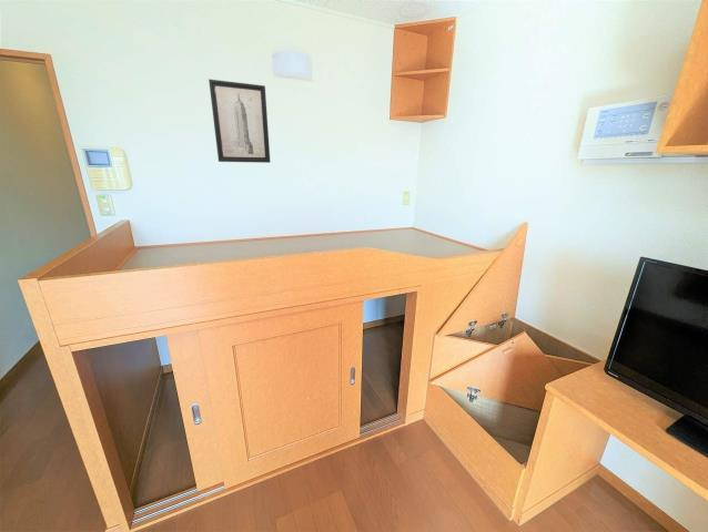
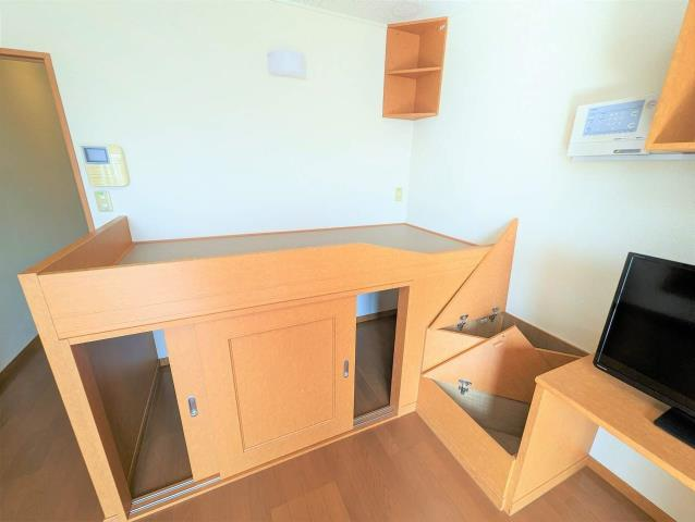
- wall art (241, 123)
